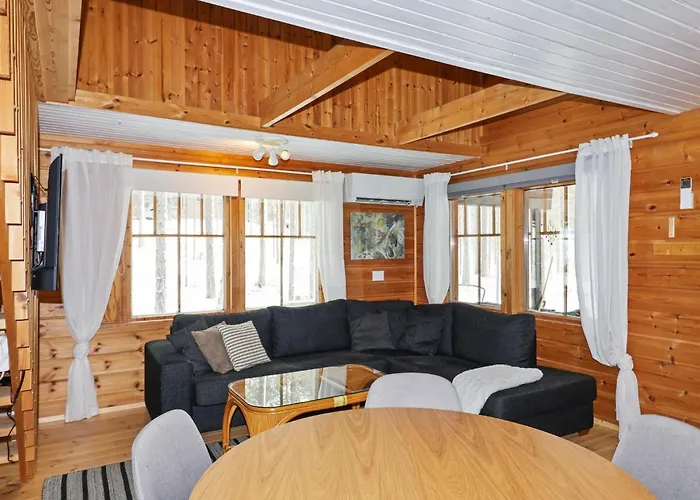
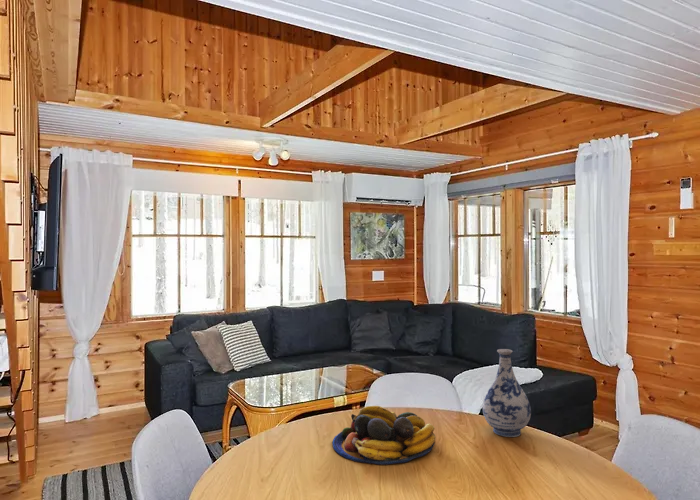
+ vase (506, 391)
+ fruit bowl (382, 425)
